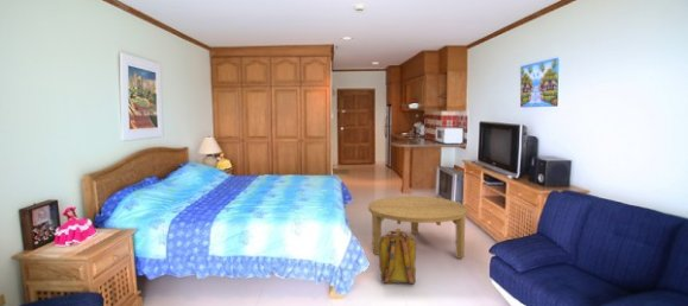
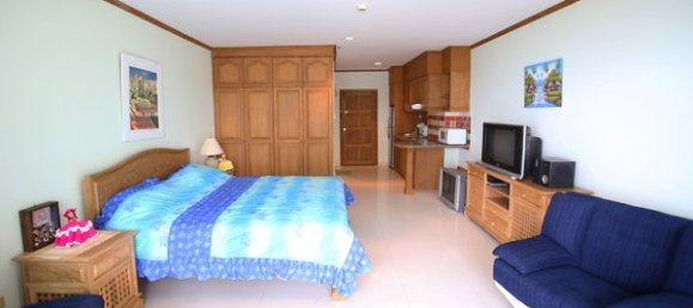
- coffee table (416, 227)
- backpack (397, 255)
